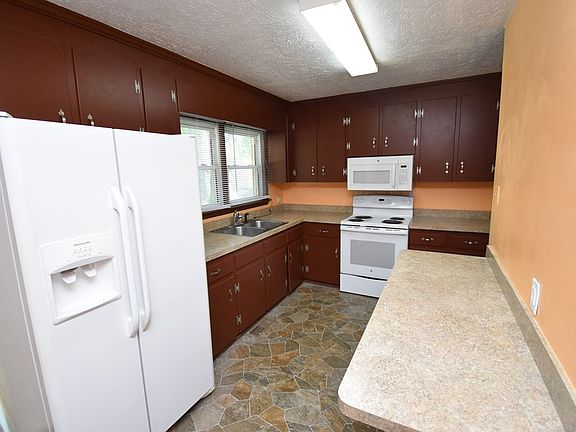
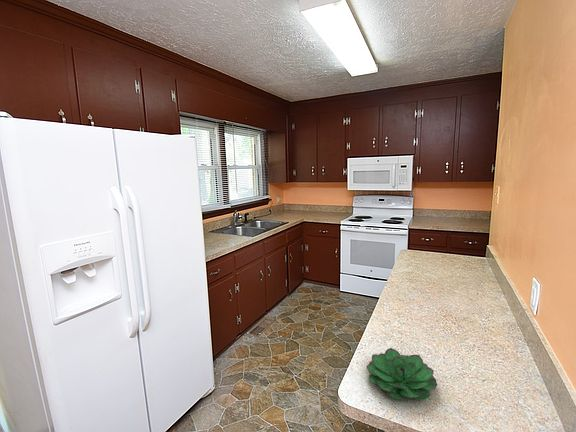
+ succulent plant (400, 372)
